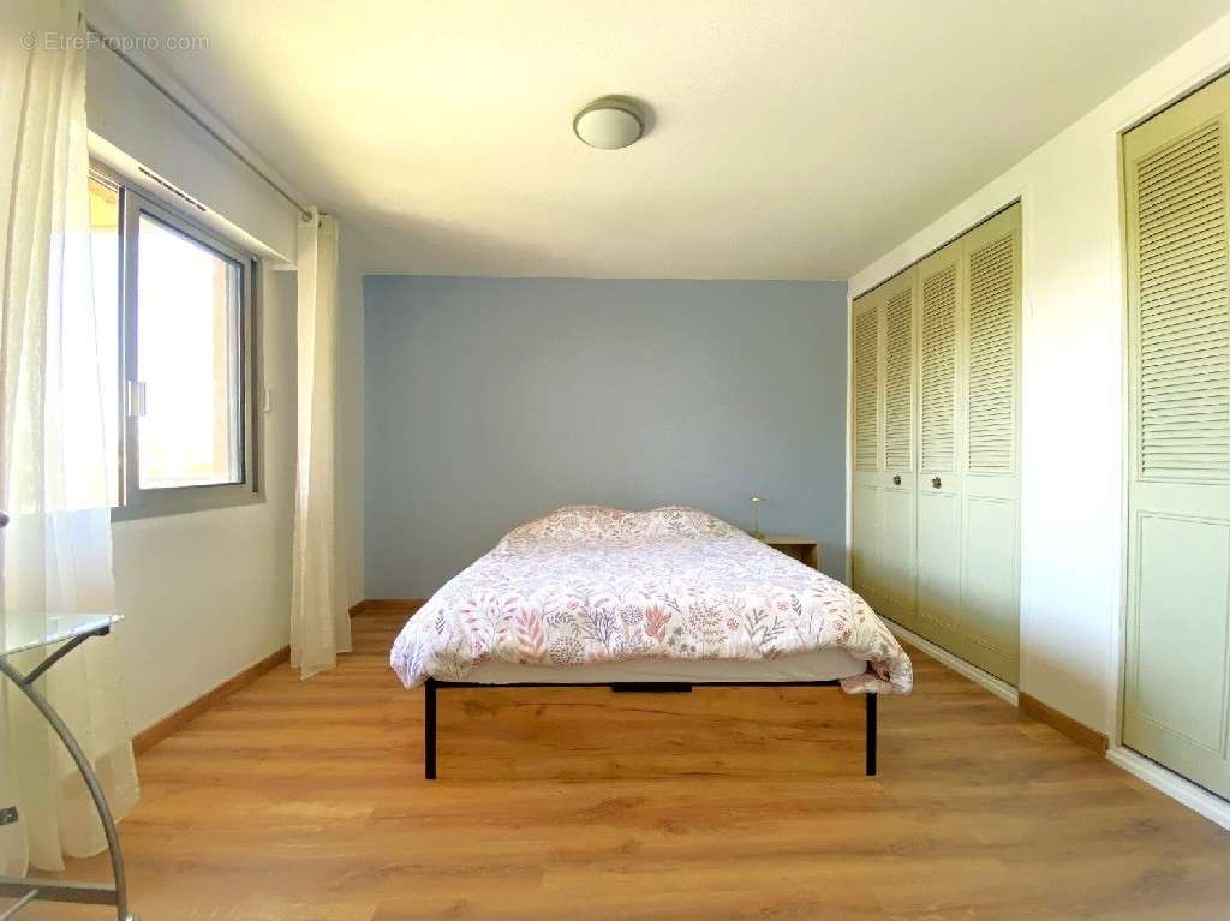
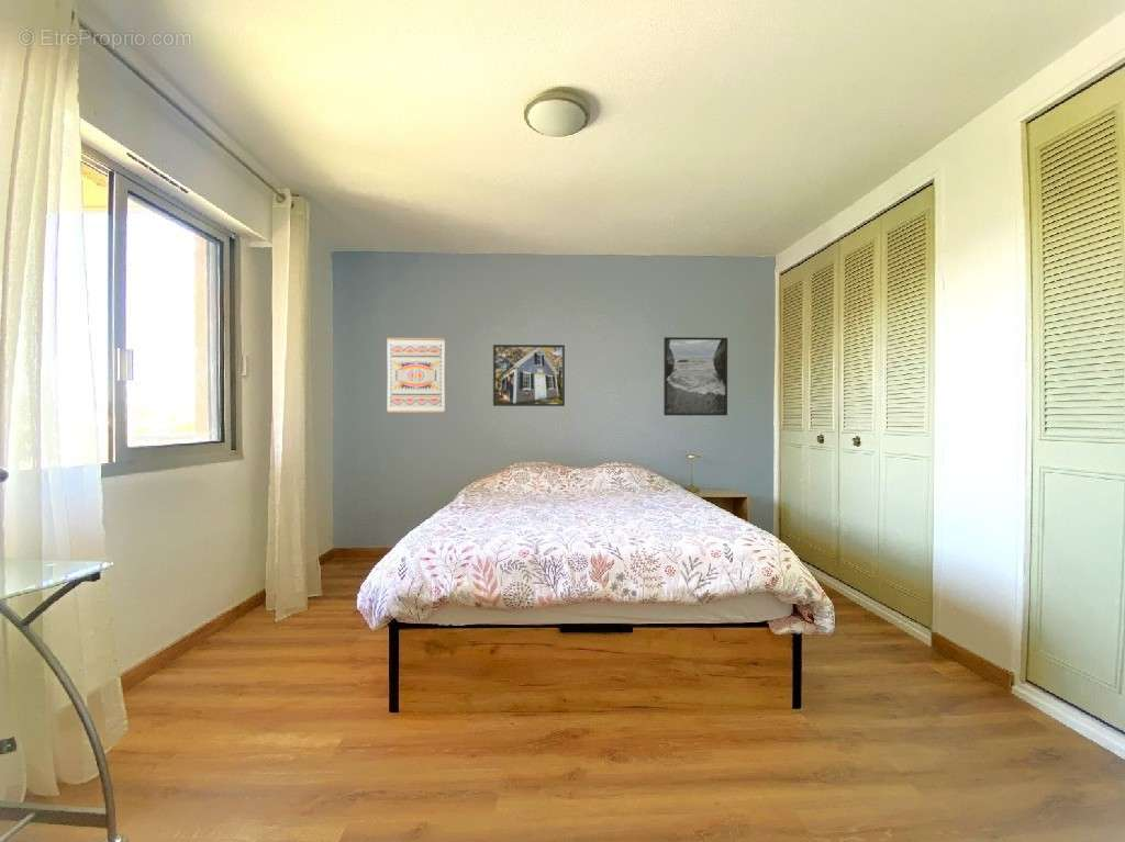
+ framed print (695, 377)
+ wall art (415, 374)
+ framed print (528, 375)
